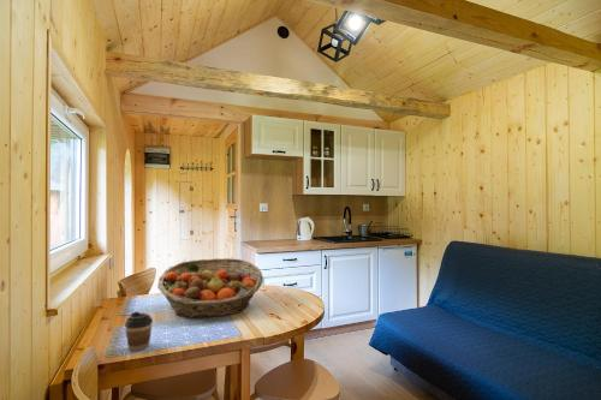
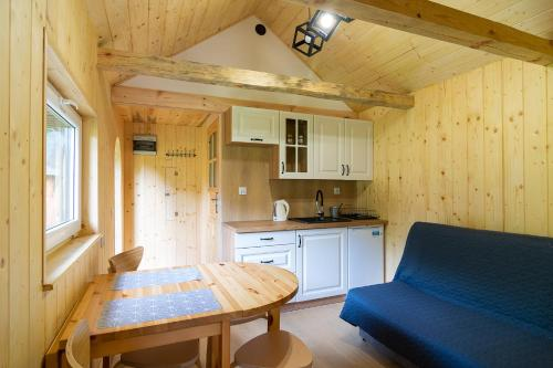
- coffee cup (138, 329)
- fruit basket (212, 285)
